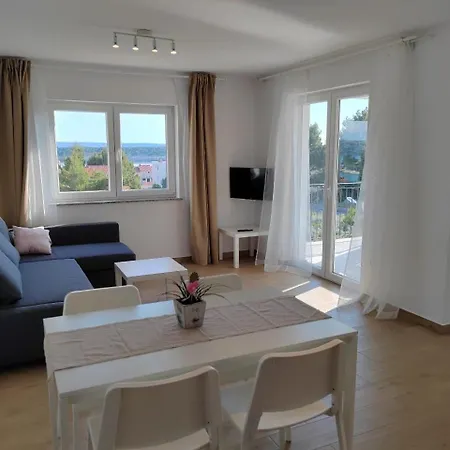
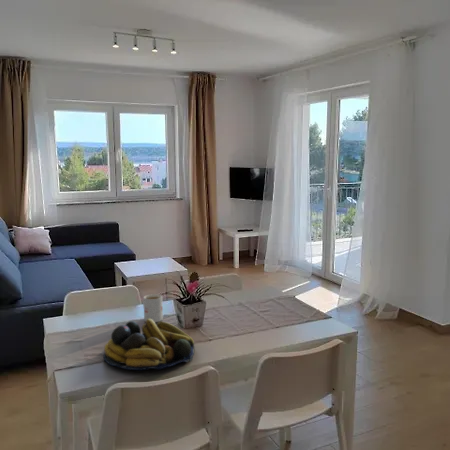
+ fruit bowl (149, 337)
+ mug (151, 307)
